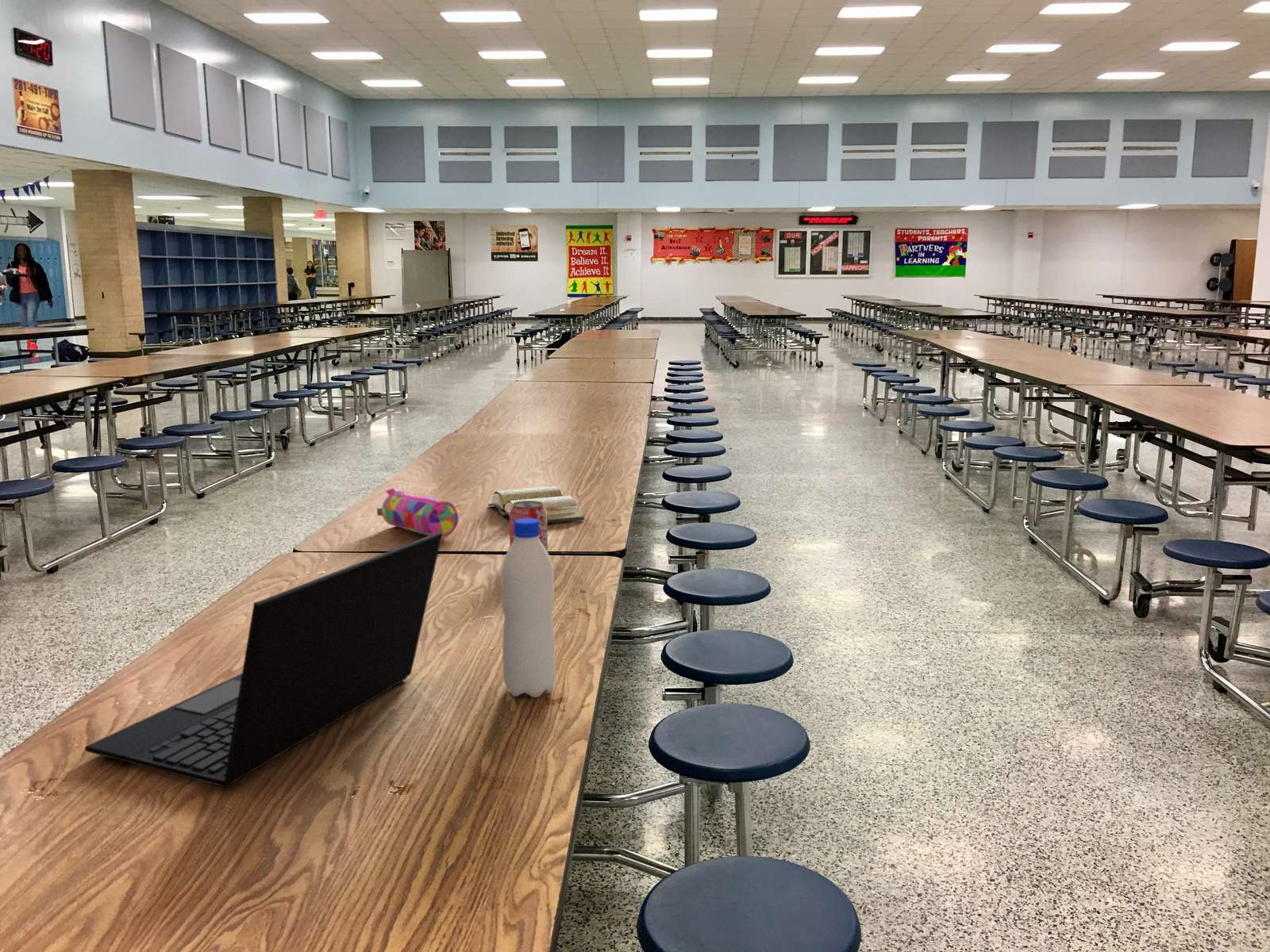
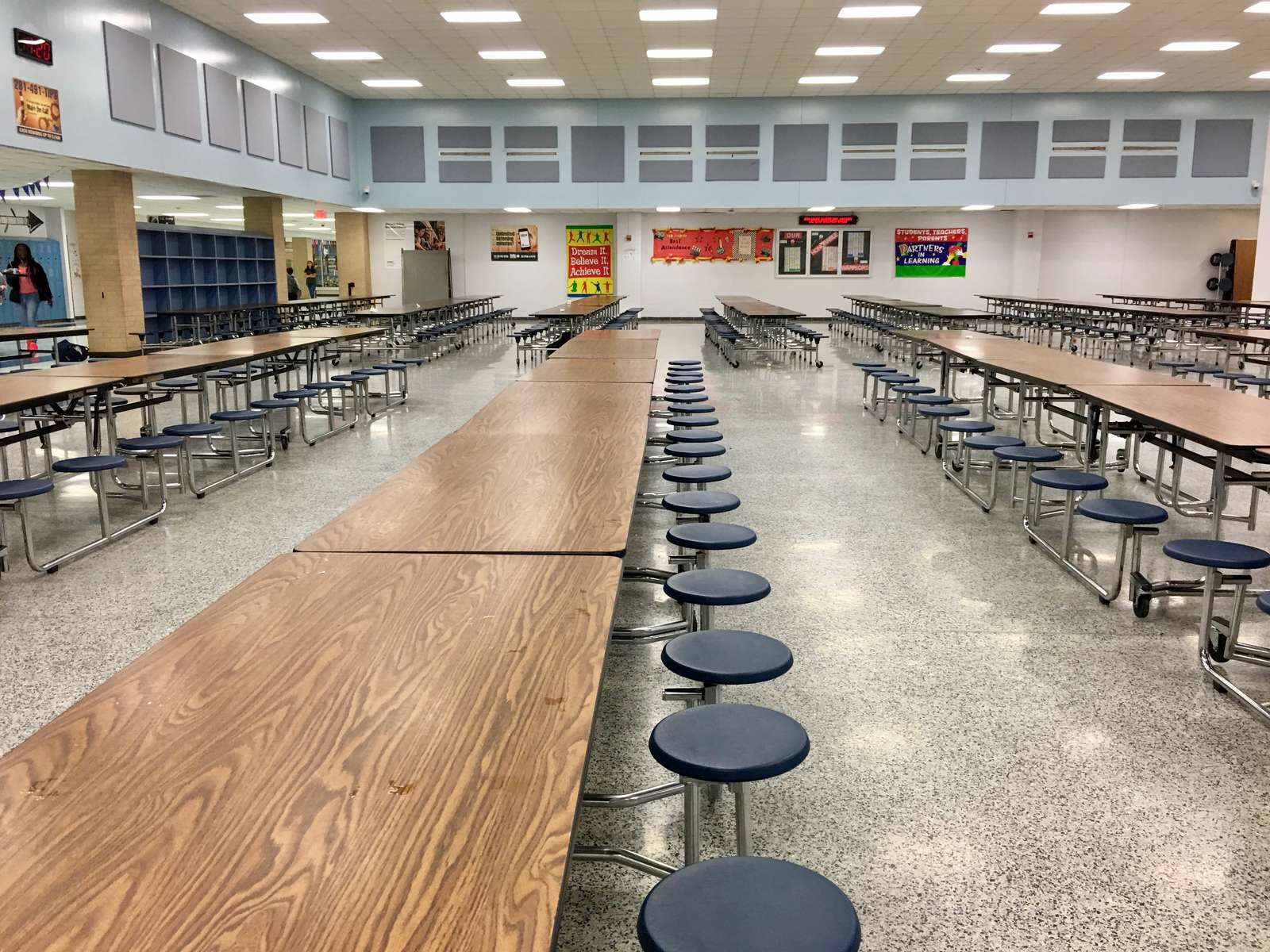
- diary (534, 500)
- beverage can (539, 531)
- water bottle (528, 606)
- pencil case (418, 512)
- laptop (276, 636)
